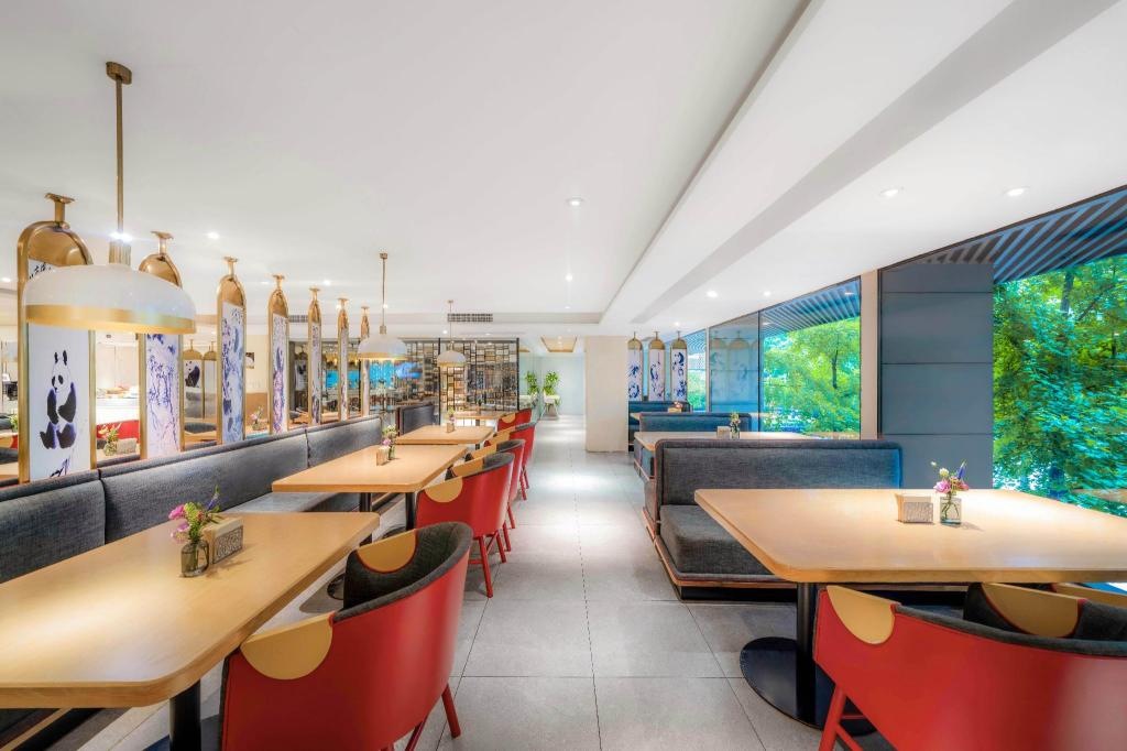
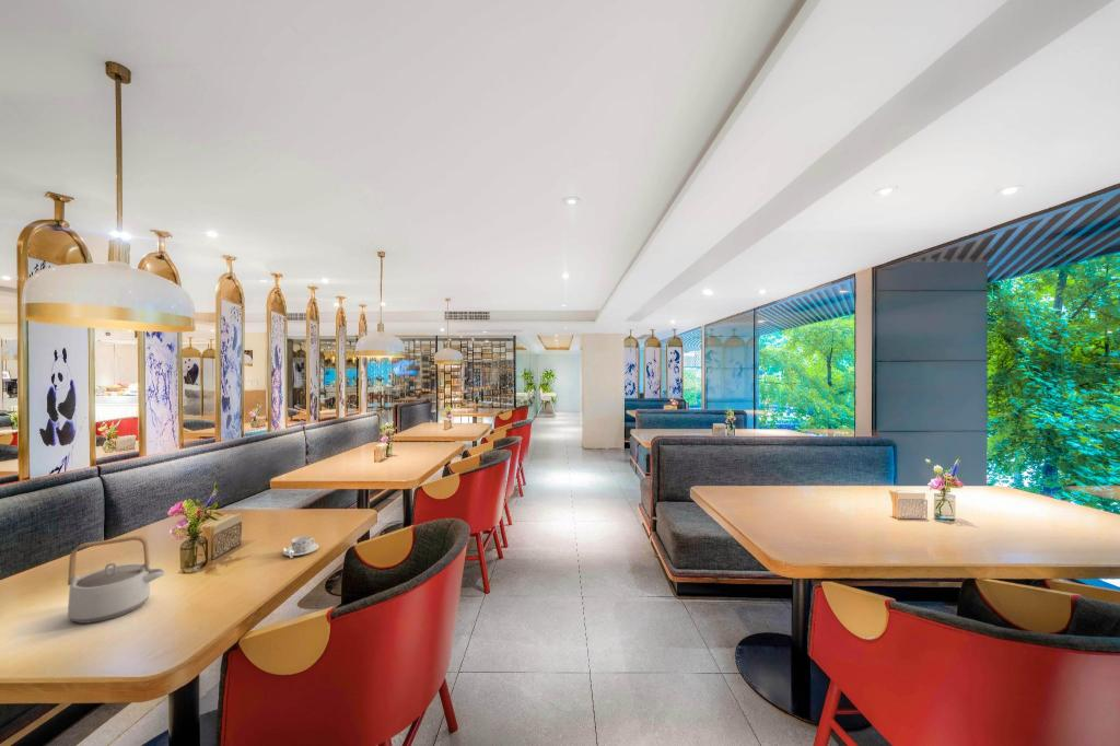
+ teapot (118, 573)
+ teacup (301, 545)
